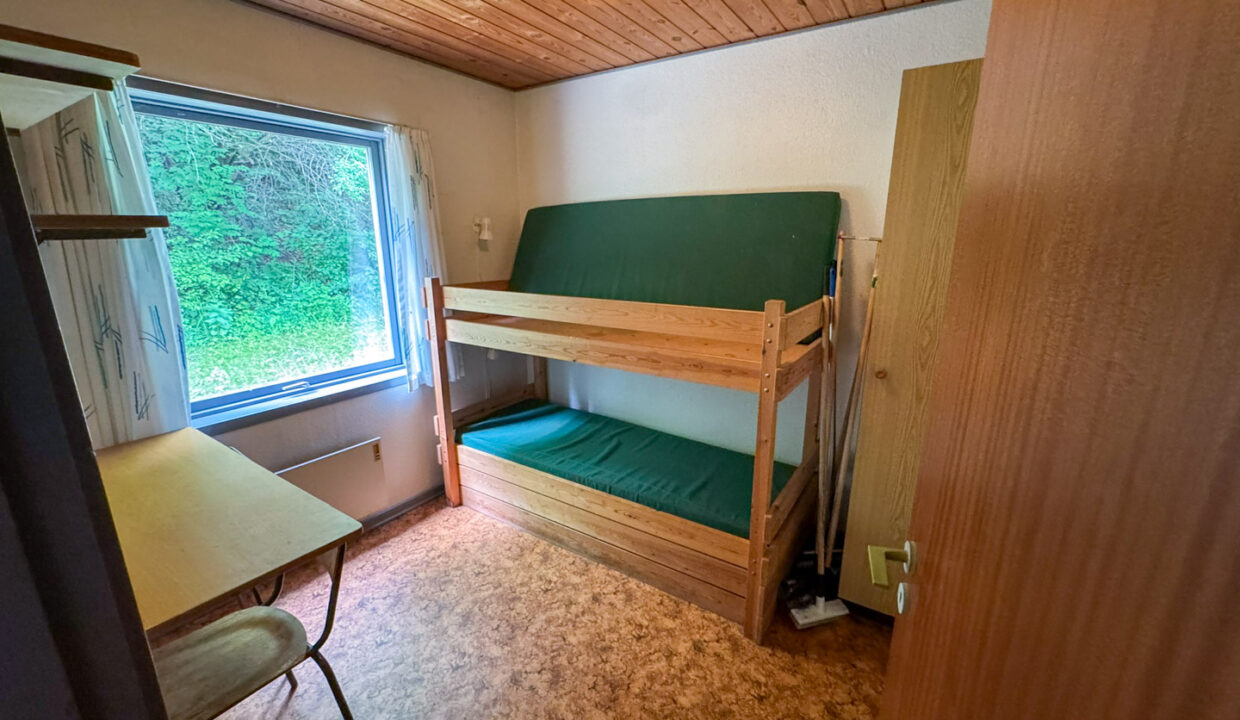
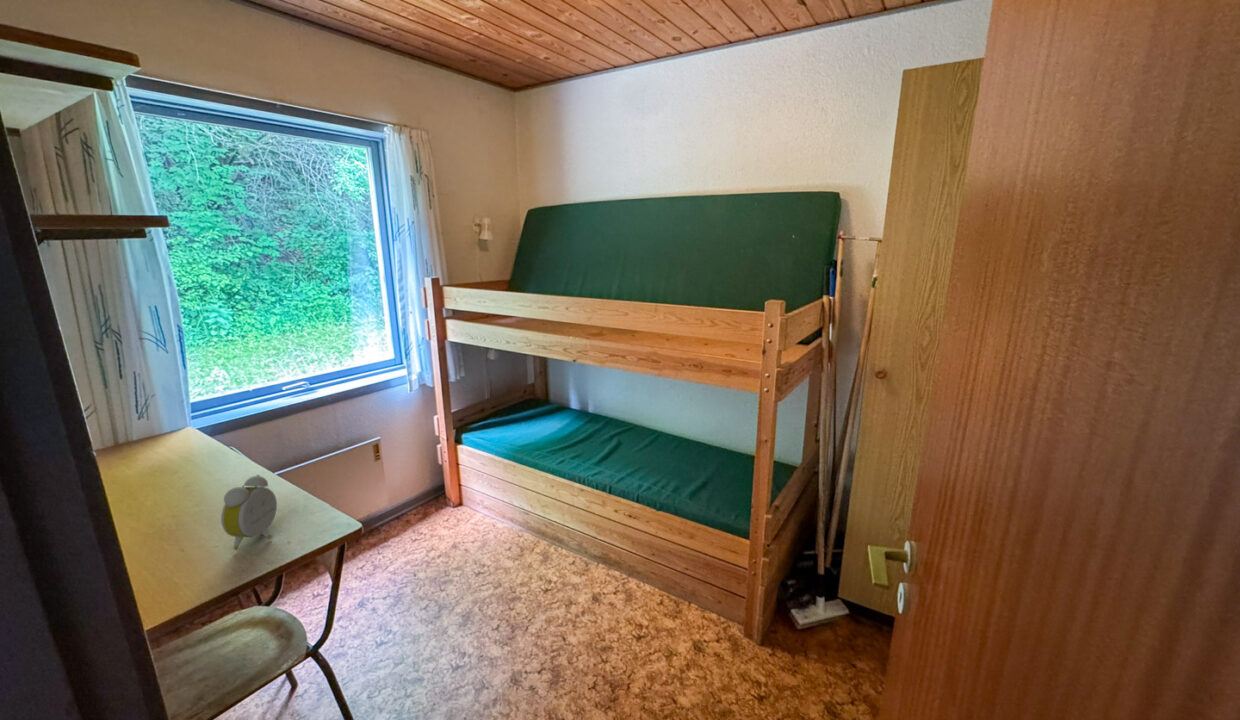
+ alarm clock (253, 510)
